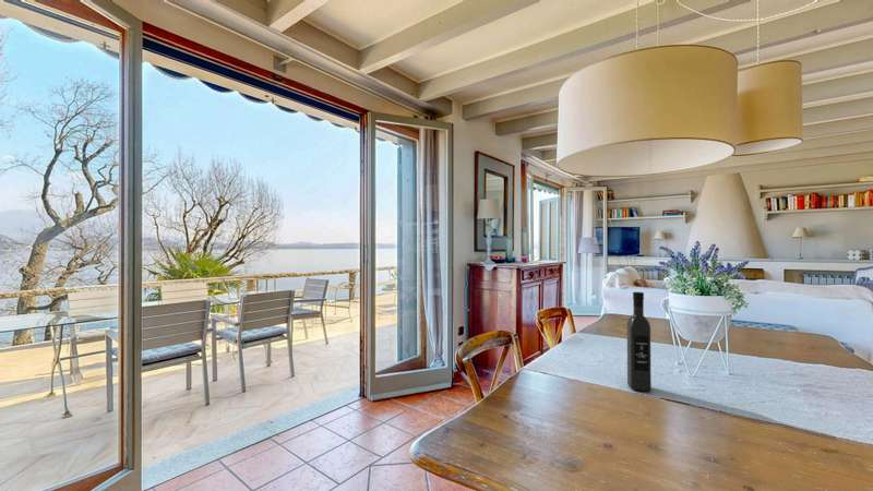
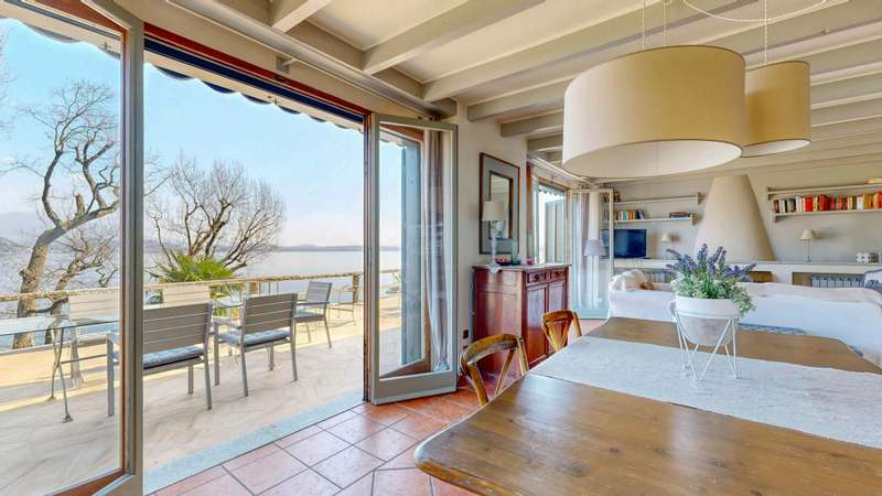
- wine bottle (638, 339)
